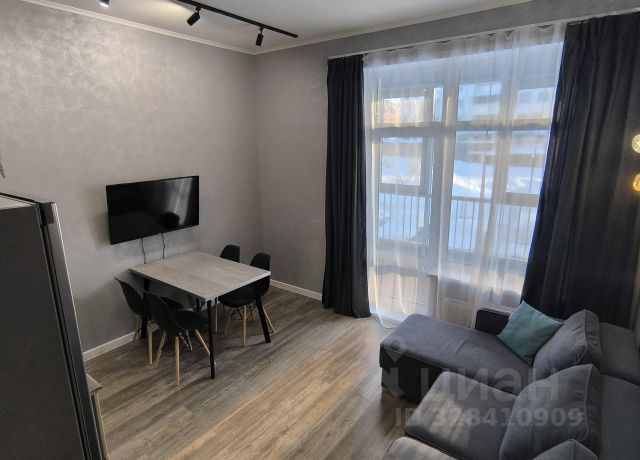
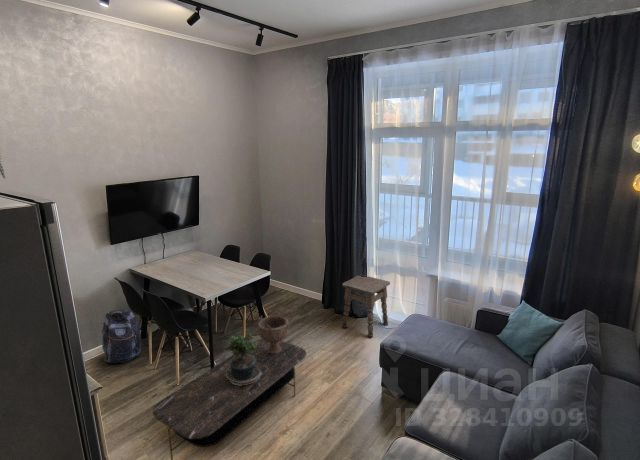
+ backpack (120, 333)
+ decorative bowl (273, 333)
+ coffee table (239, 392)
+ potted plant (239, 353)
+ side table (366, 304)
